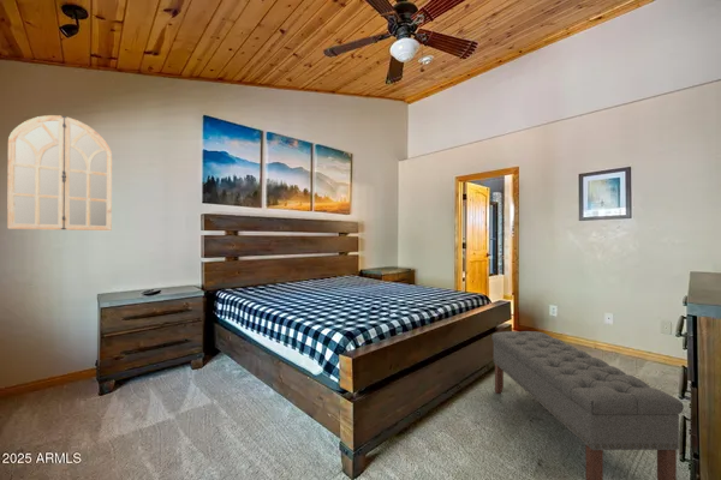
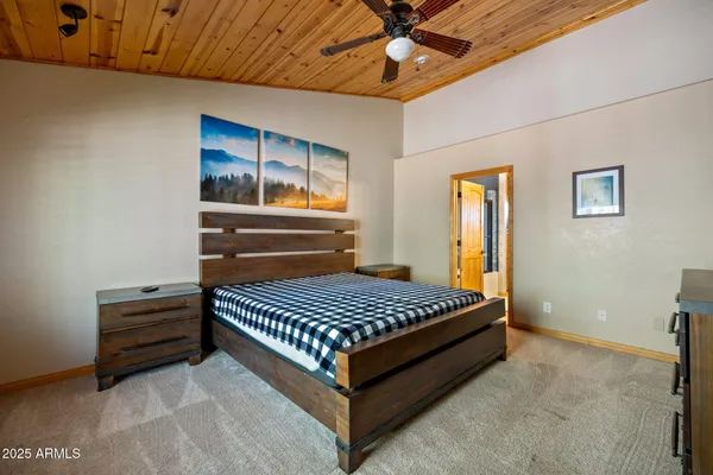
- bench (561, 392)
- home mirror (64, 173)
